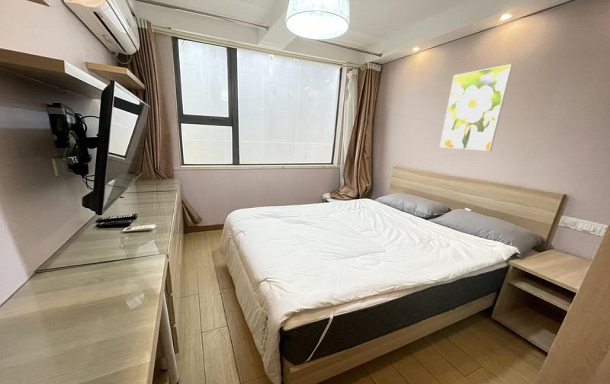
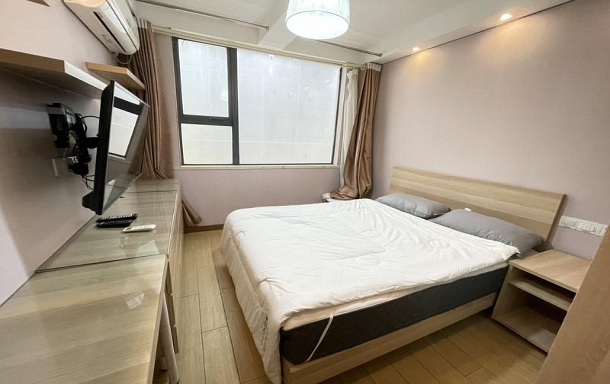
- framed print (471, 111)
